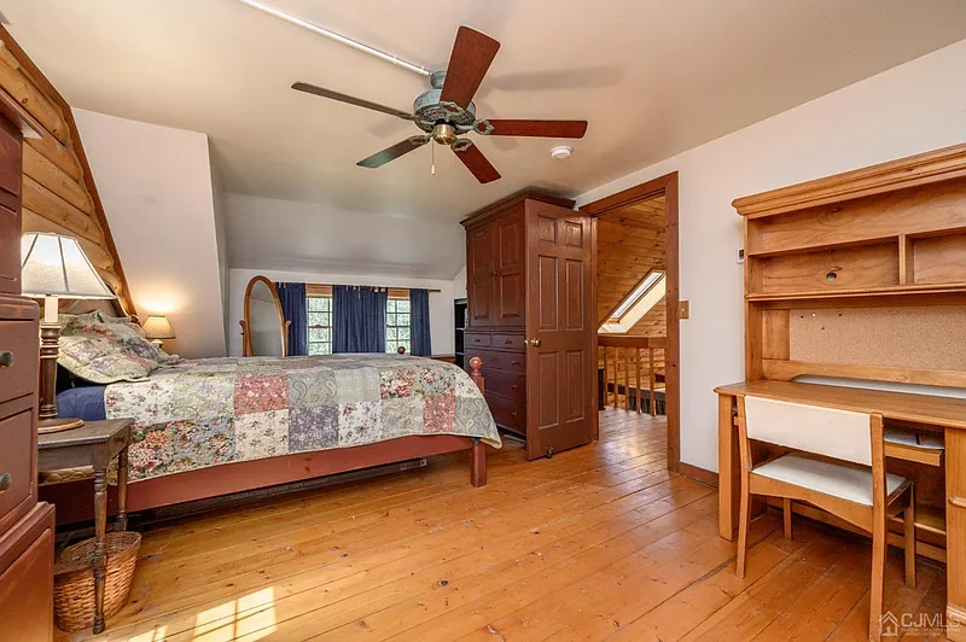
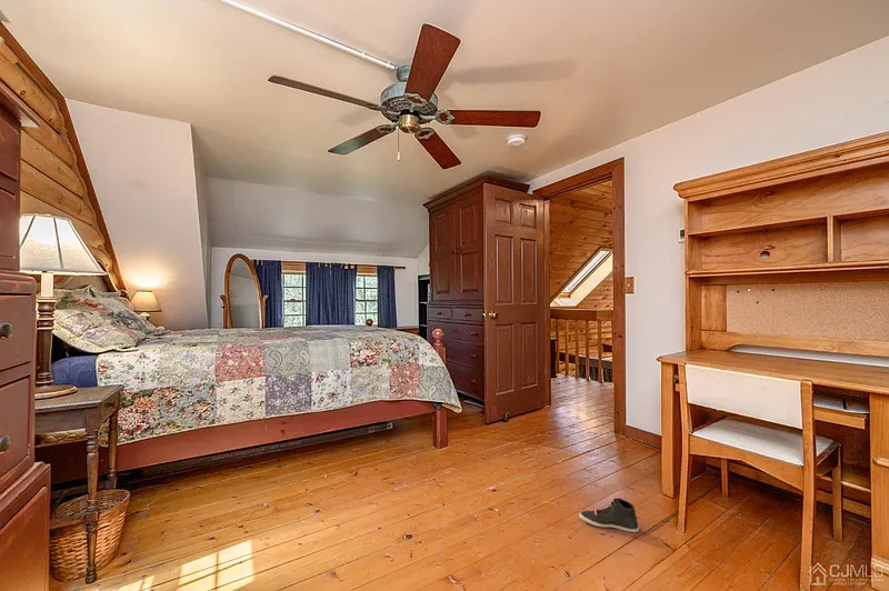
+ sneaker (608, 510)
